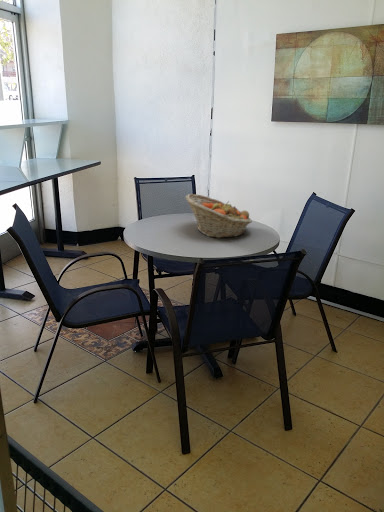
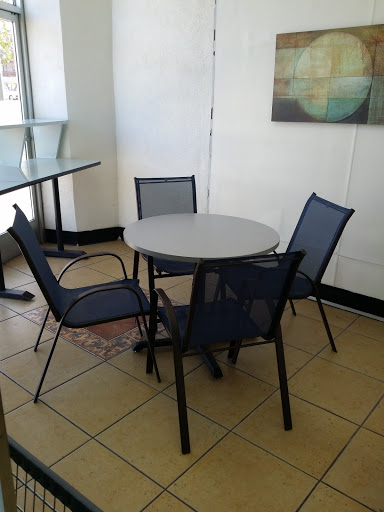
- fruit basket (218, 213)
